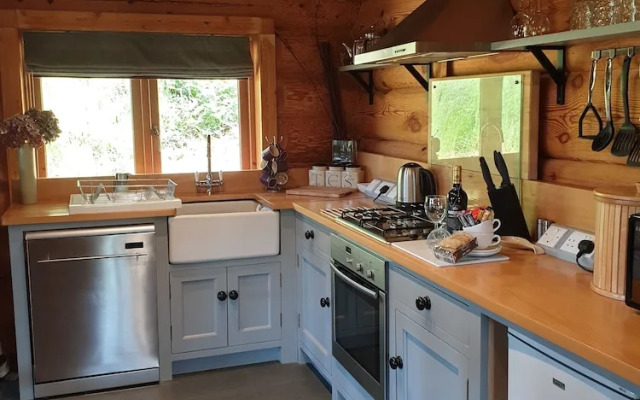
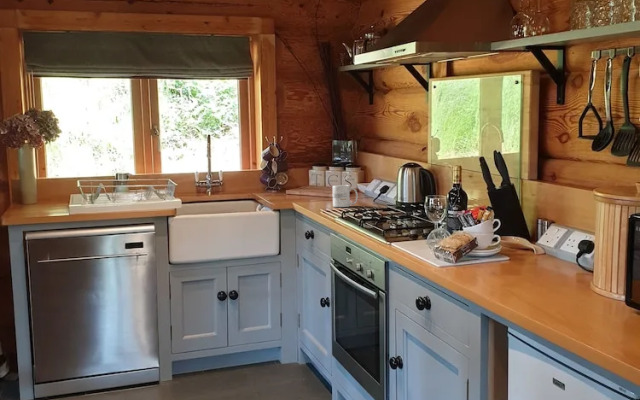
+ mug (344, 195)
